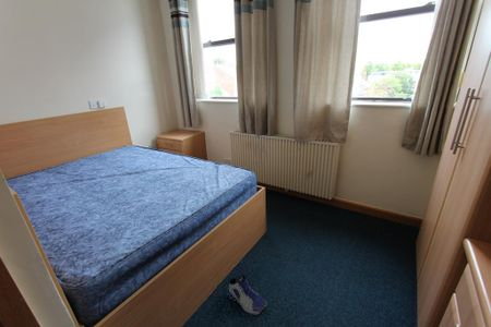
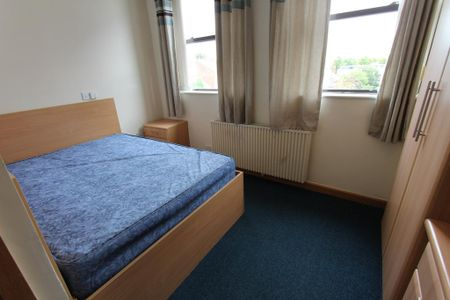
- sneaker (243, 291)
